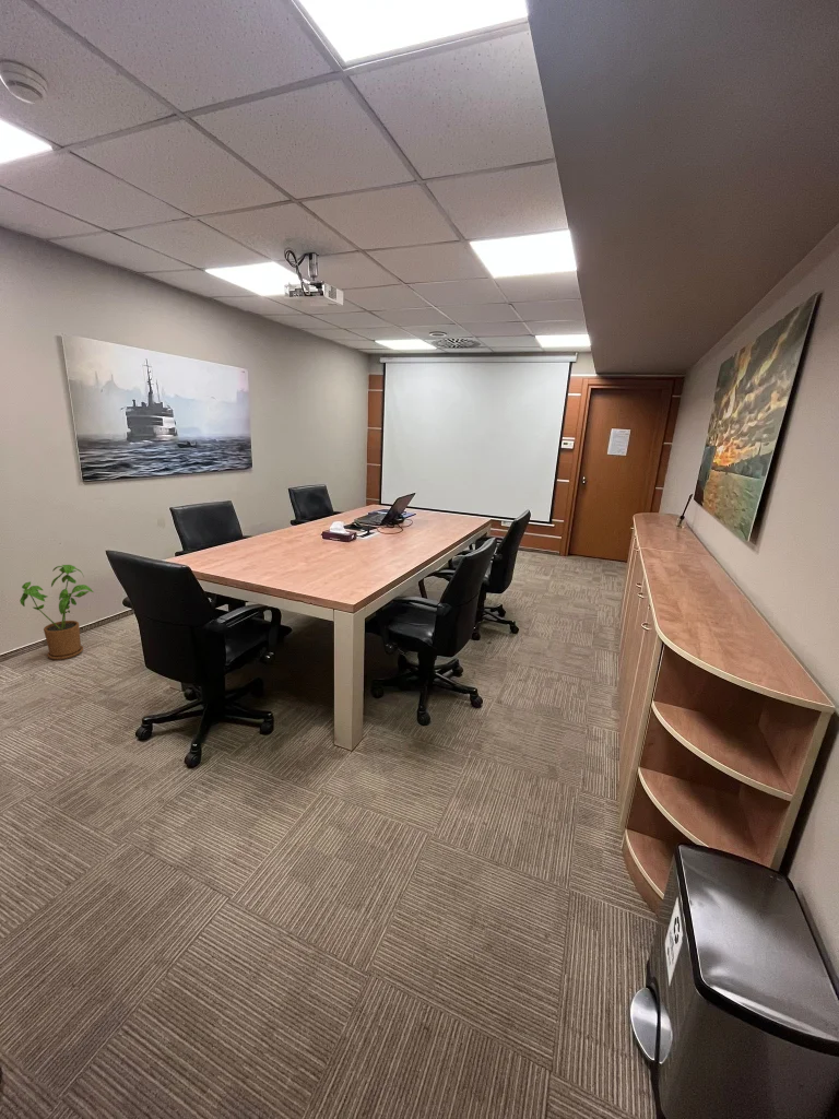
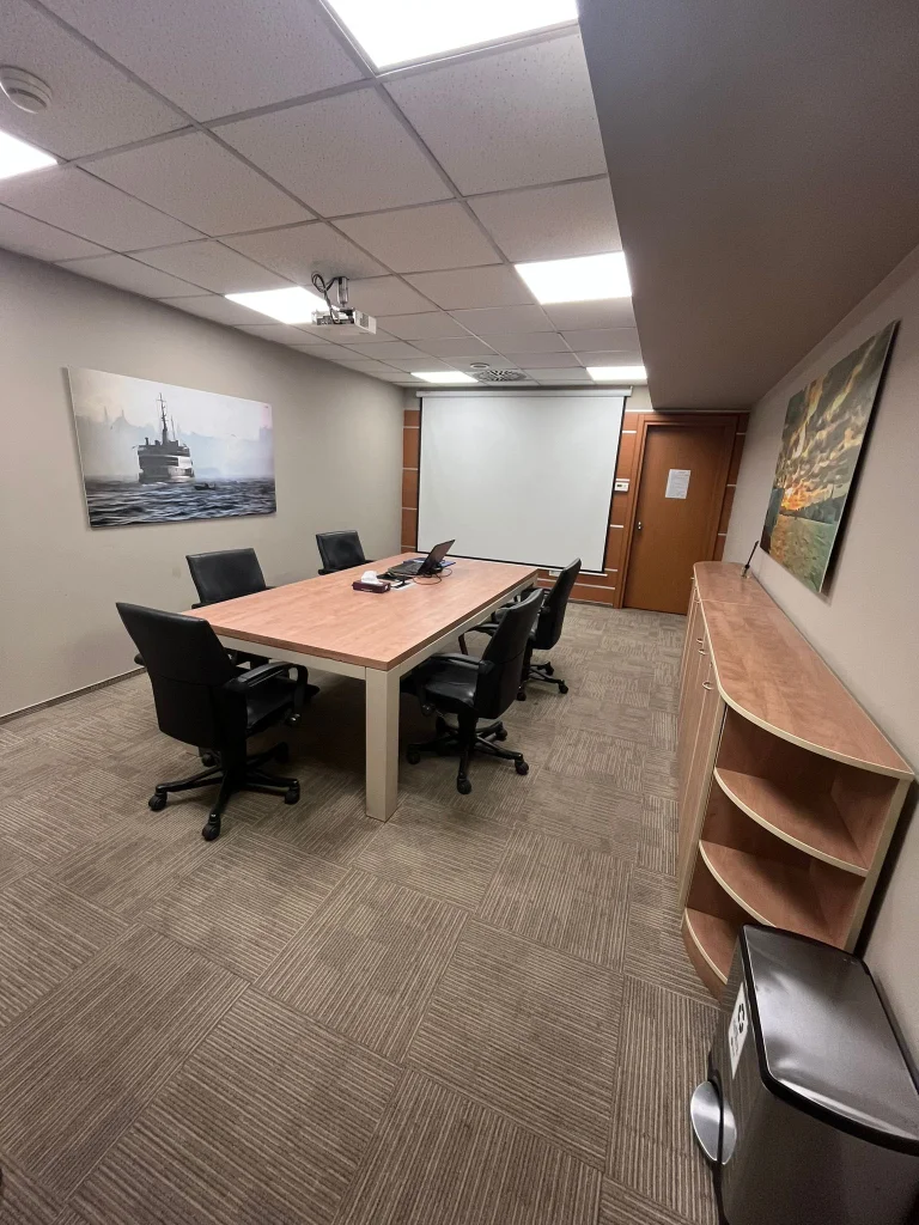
- house plant (63, 611)
